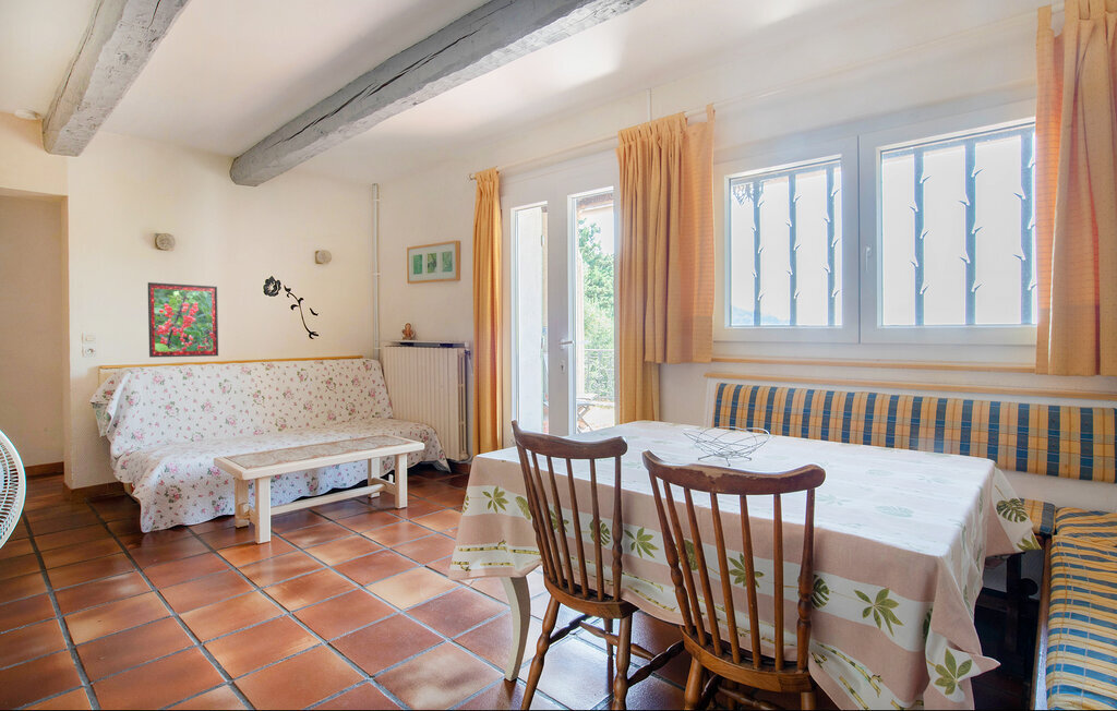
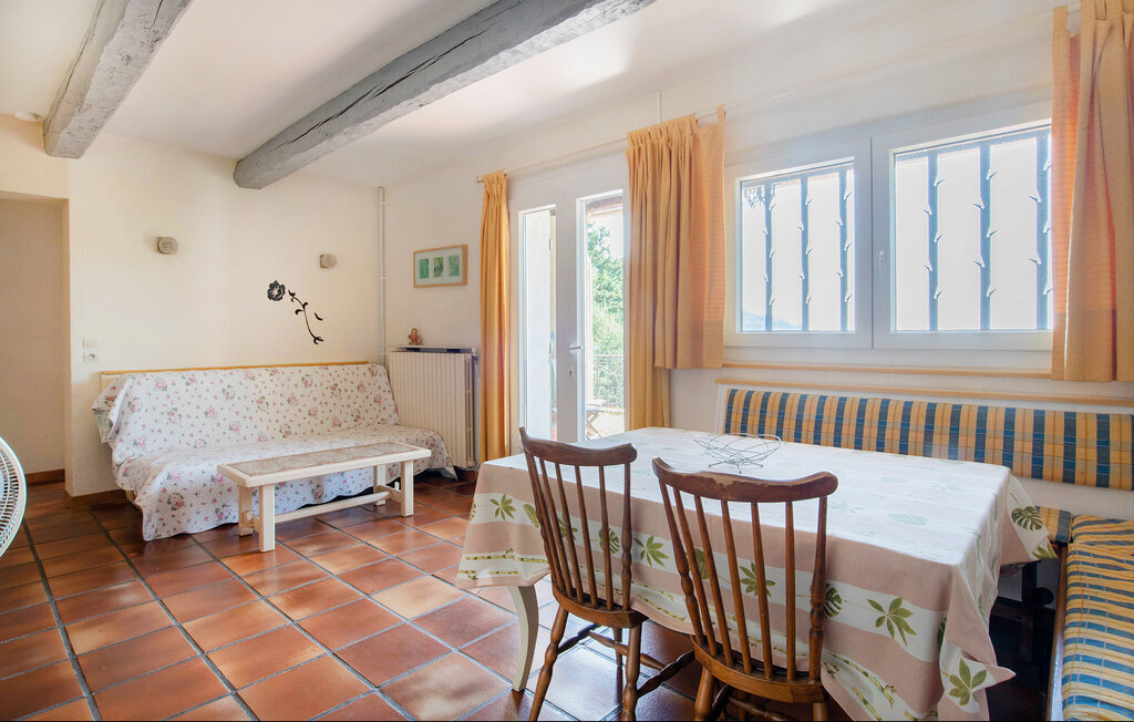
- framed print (184, 321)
